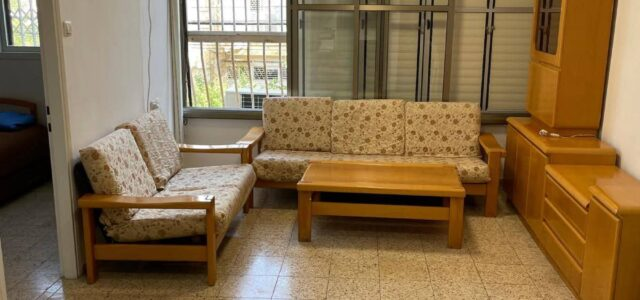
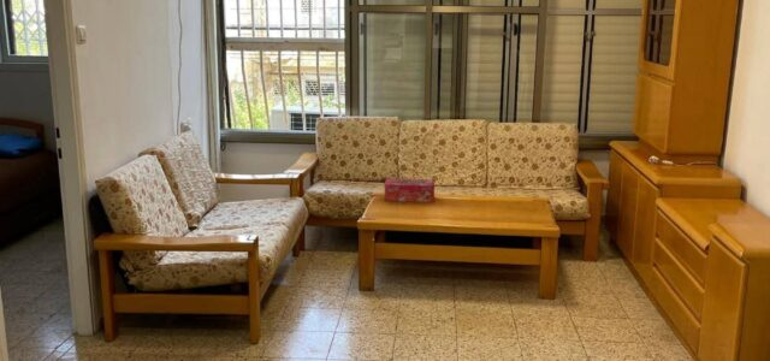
+ tissue box (409, 190)
